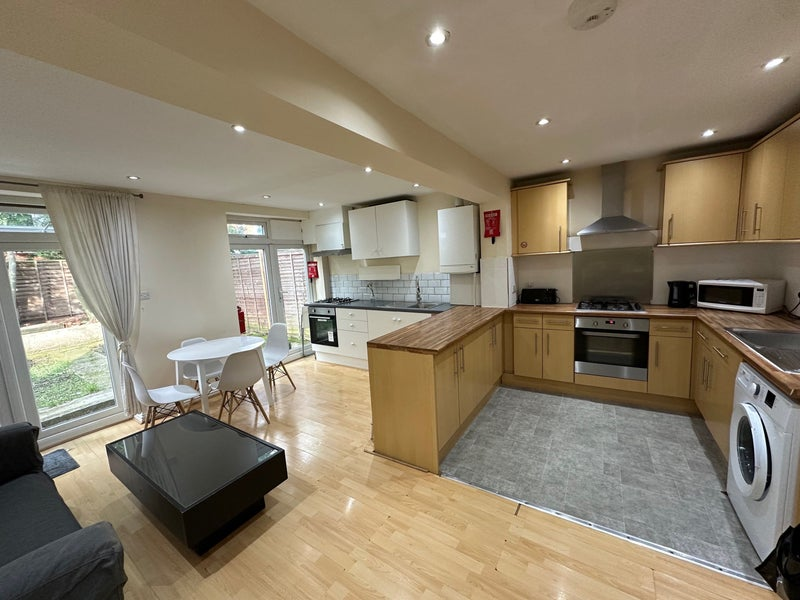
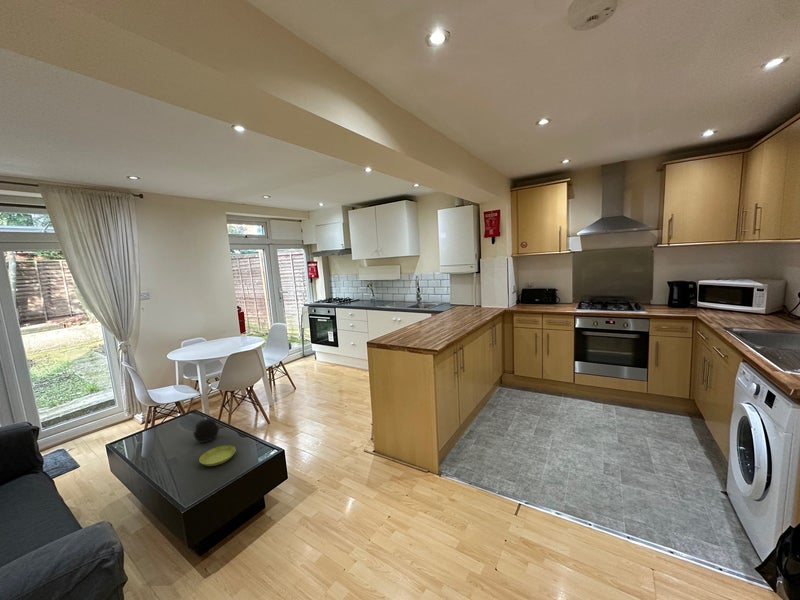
+ saucer (218, 456)
+ speaker (206, 429)
